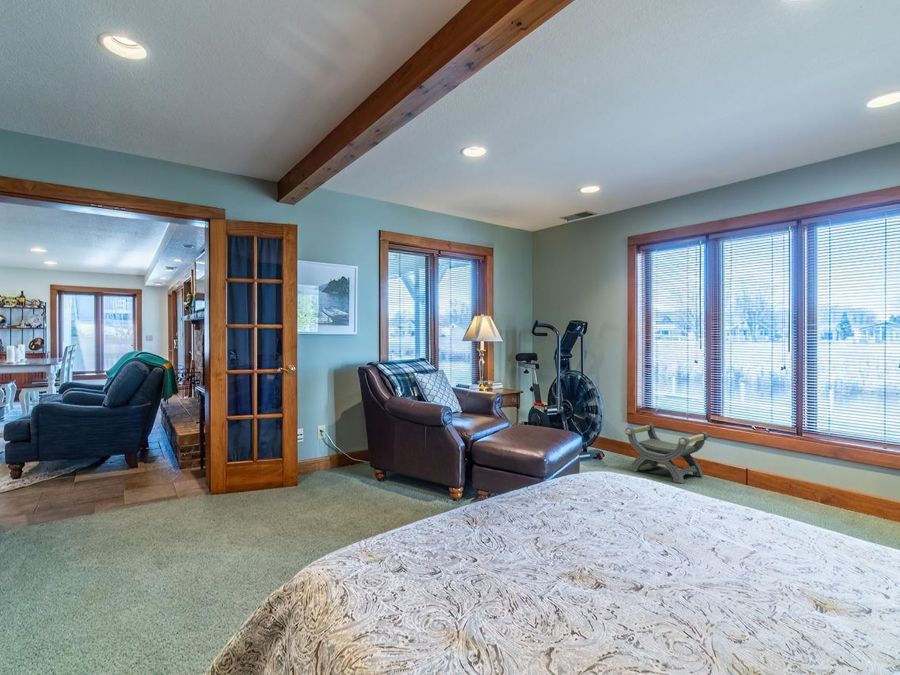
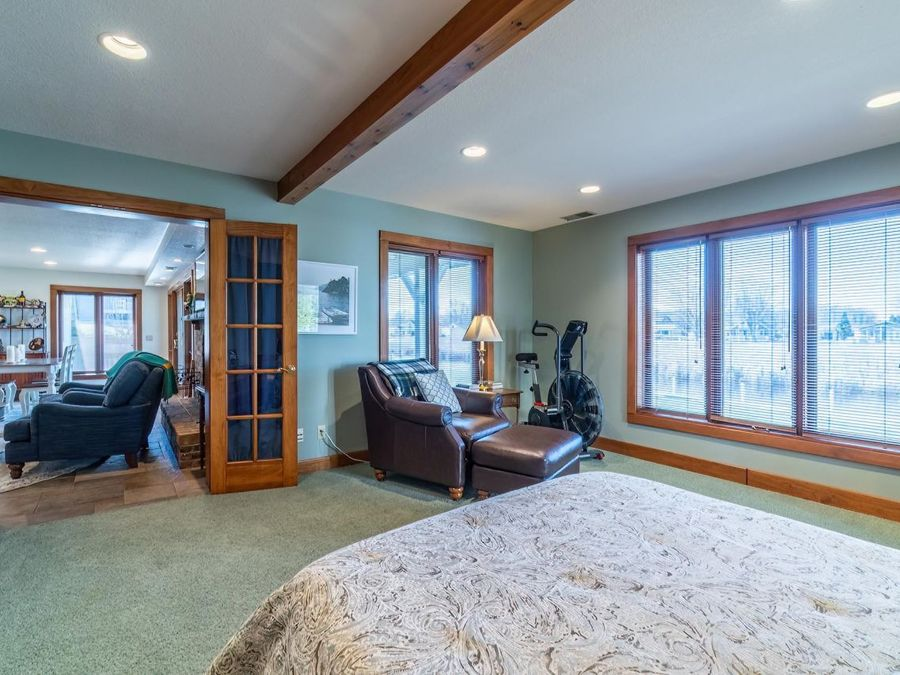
- stool (665, 451)
